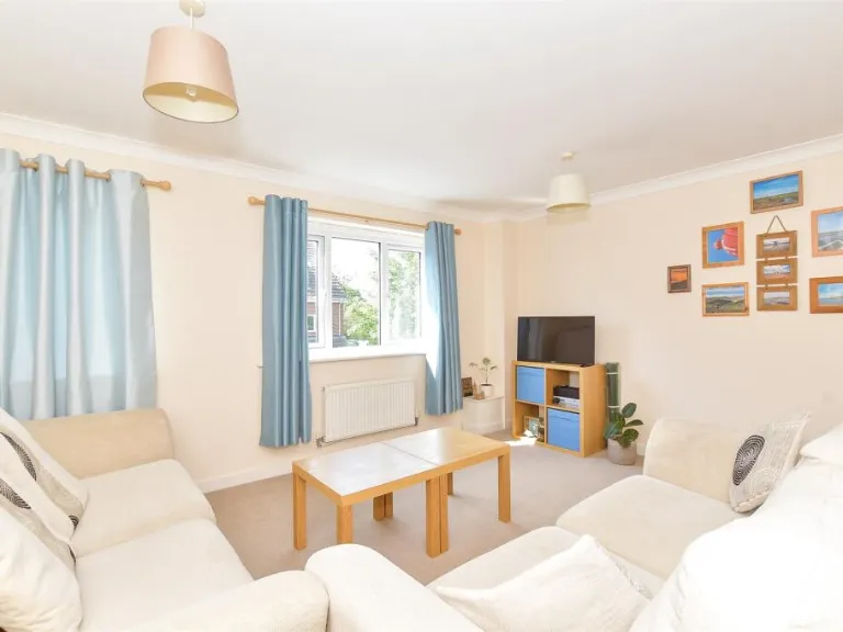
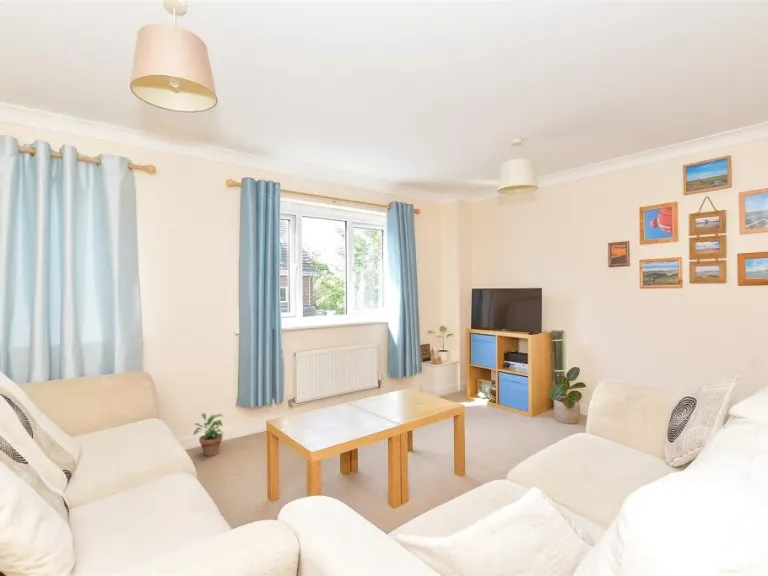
+ potted plant (207, 433)
